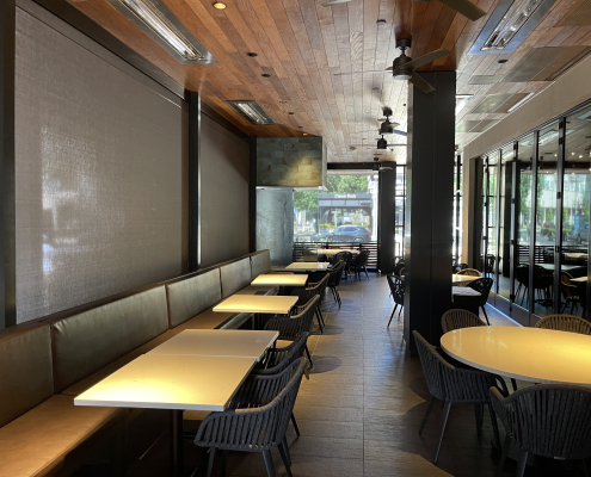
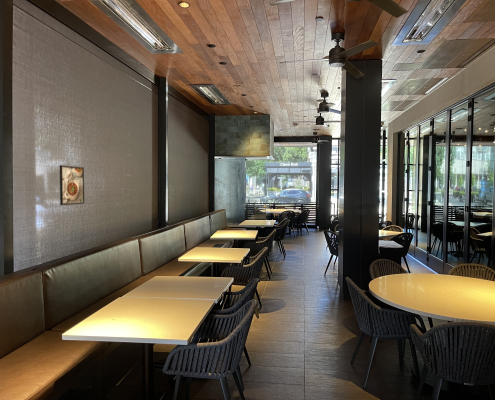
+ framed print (72, 185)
